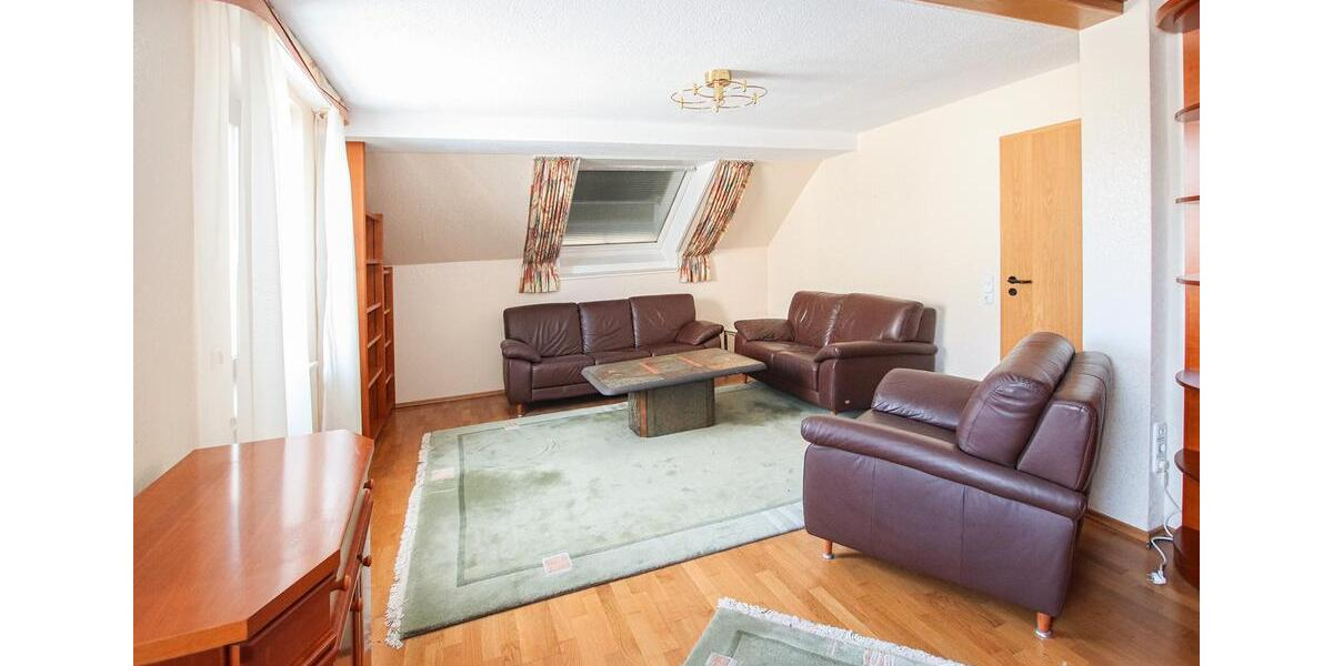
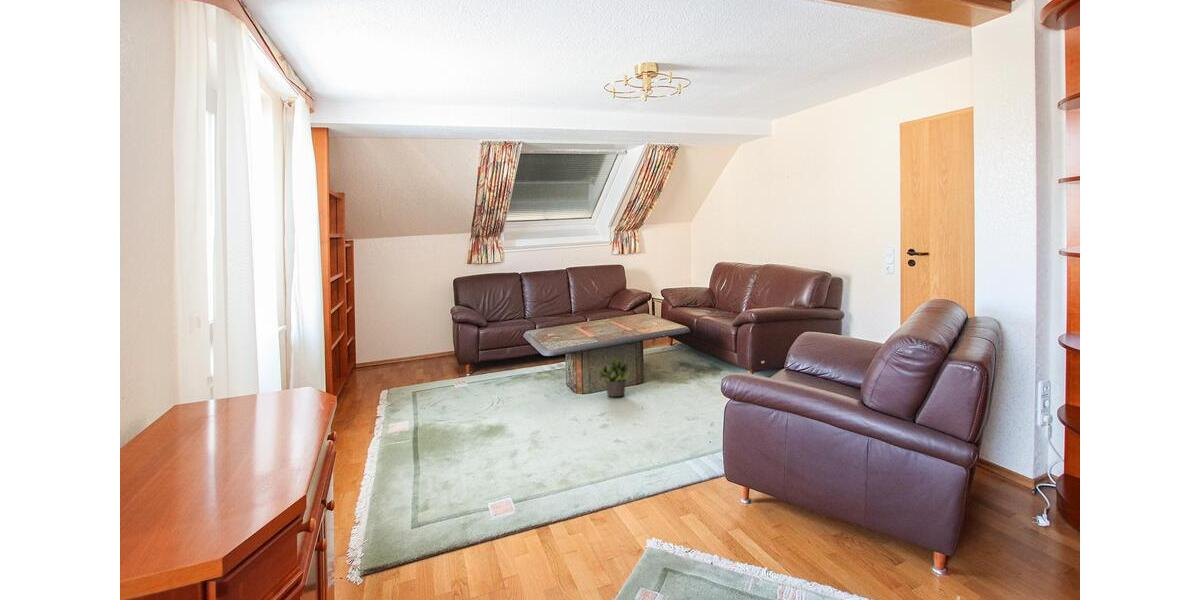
+ potted plant (610, 375)
